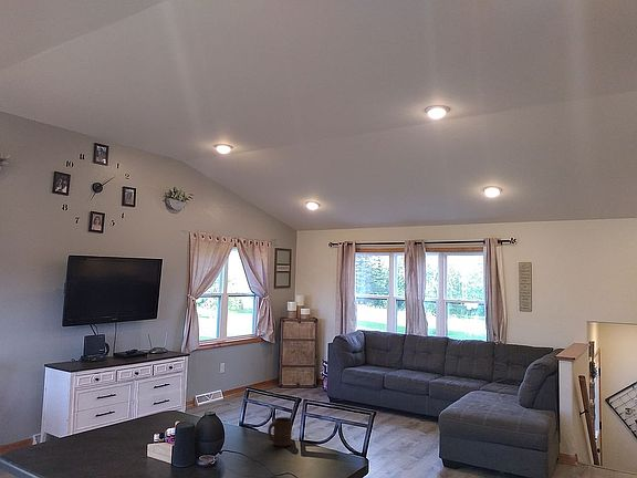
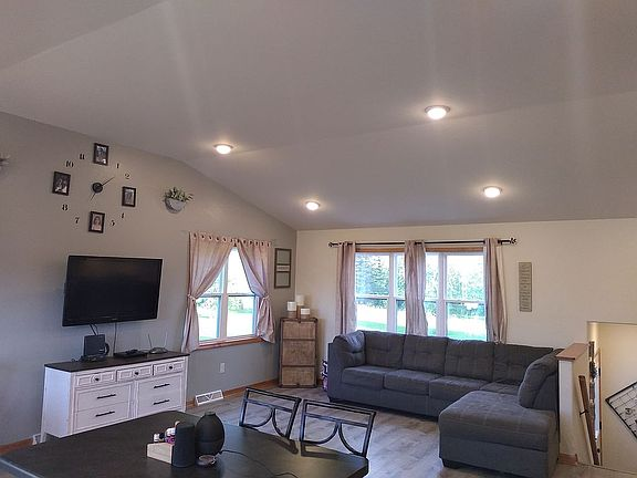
- cup (280, 432)
